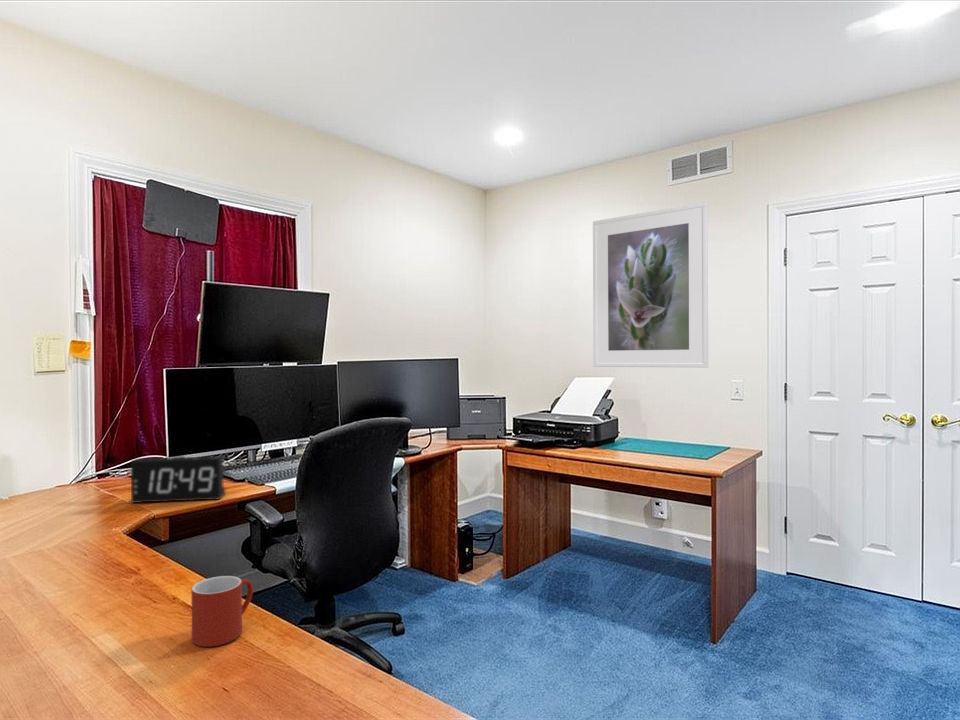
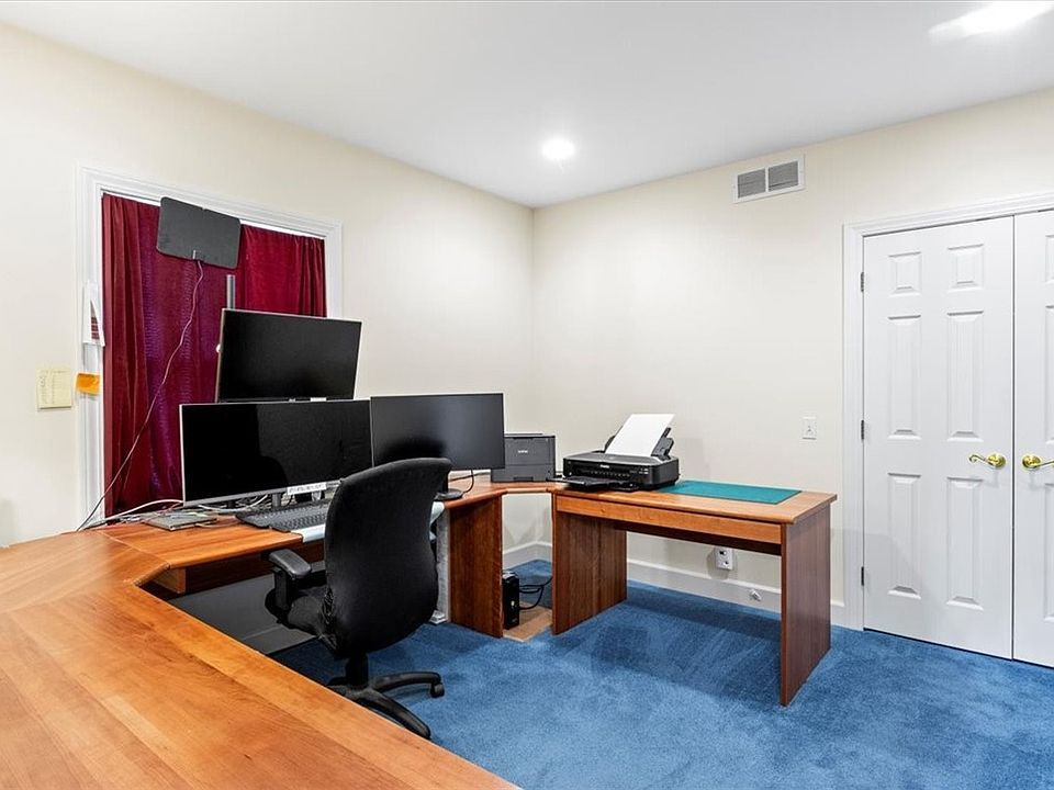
- mug (224, 605)
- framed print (646, 289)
- alarm clock (179, 477)
